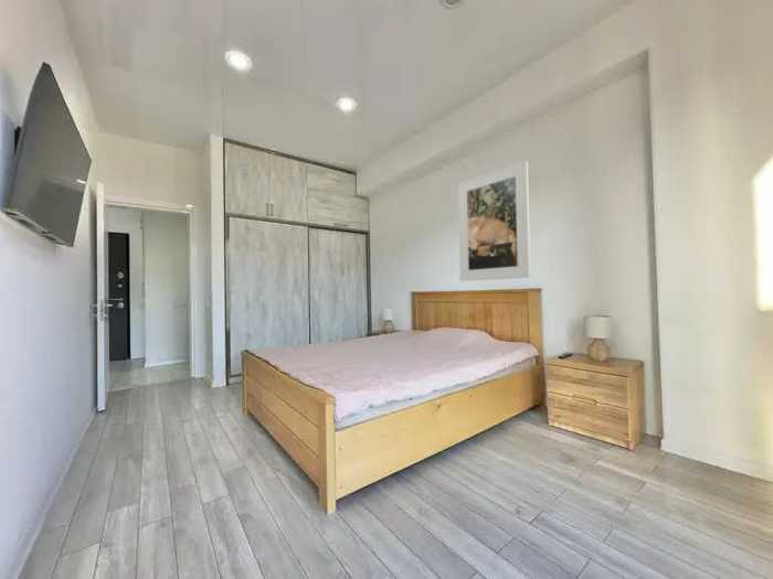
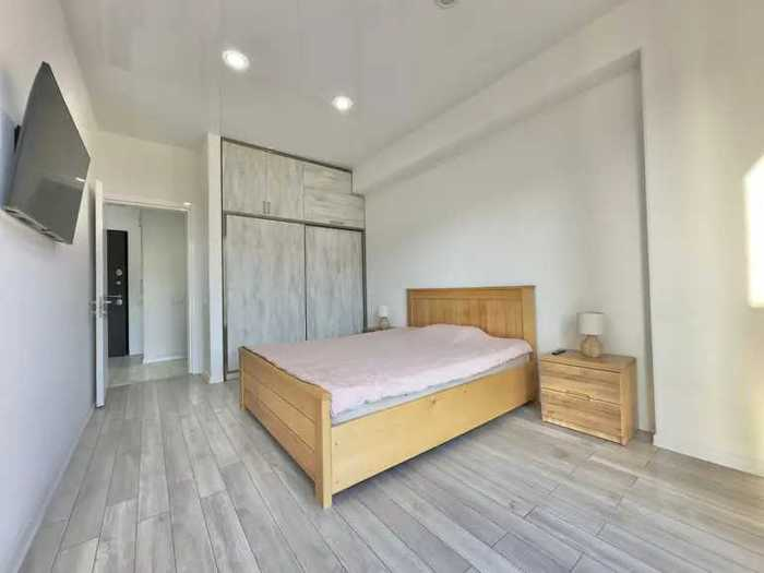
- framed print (490, 226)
